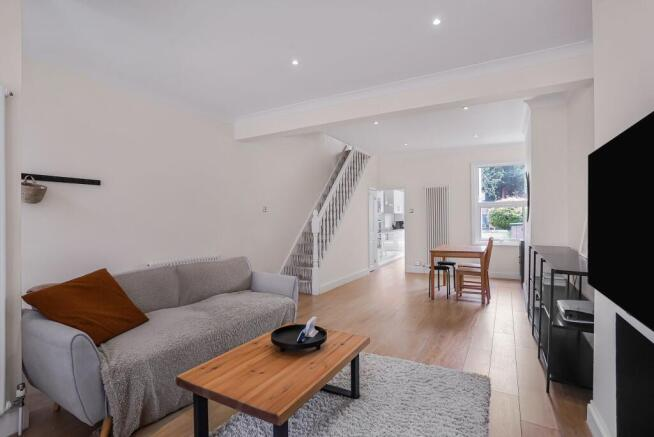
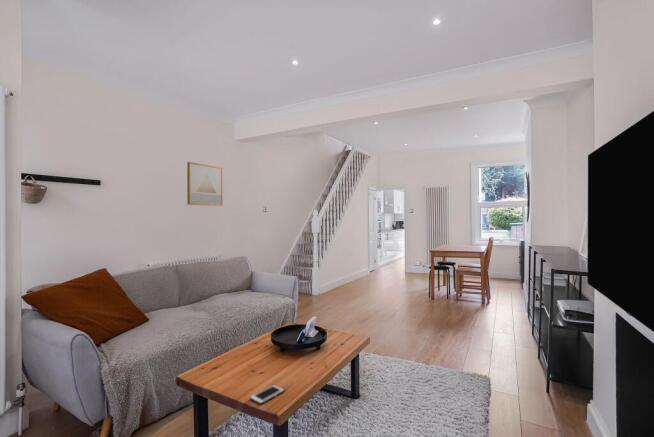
+ cell phone (267, 393)
+ wall art (205, 185)
